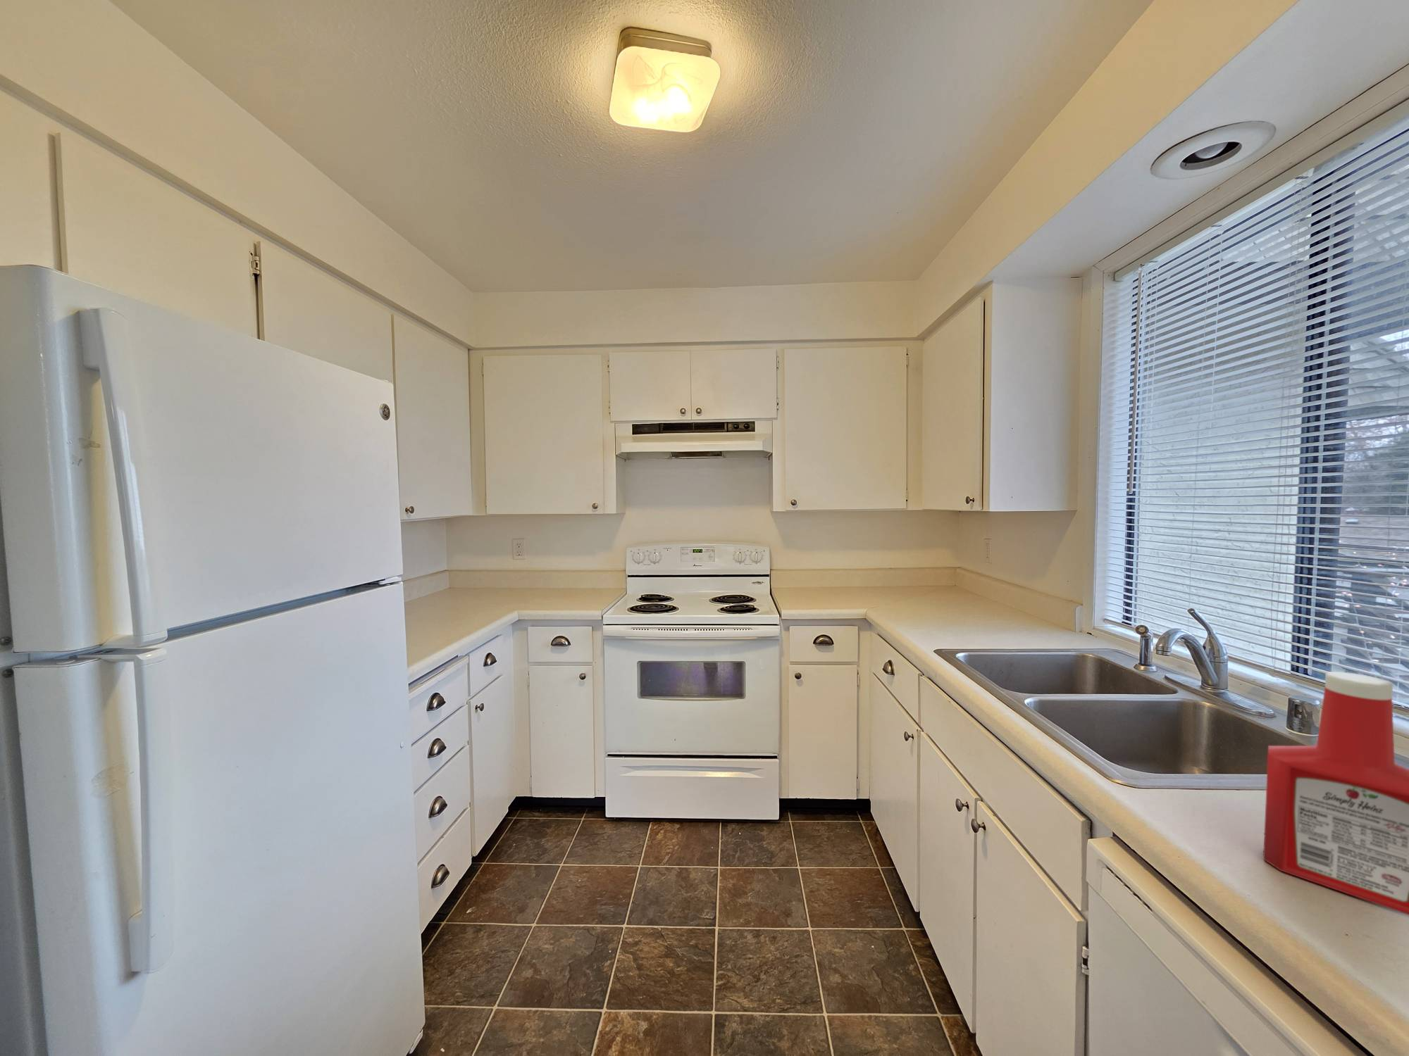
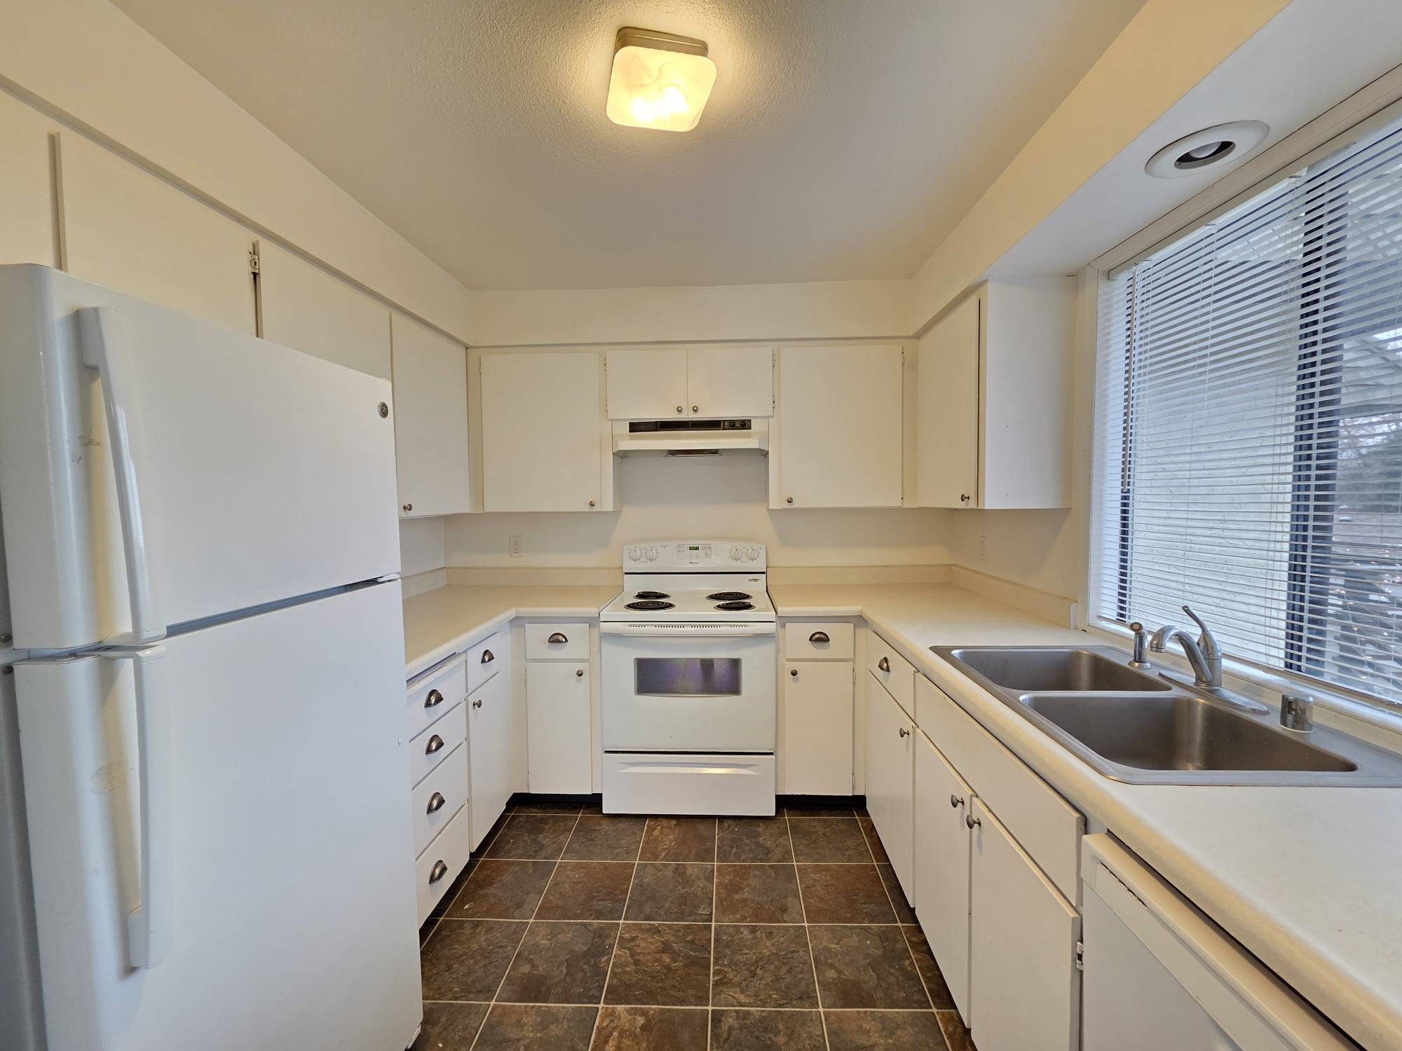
- soap bottle (1352, 781)
